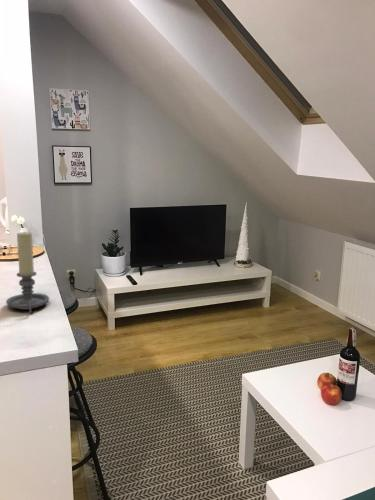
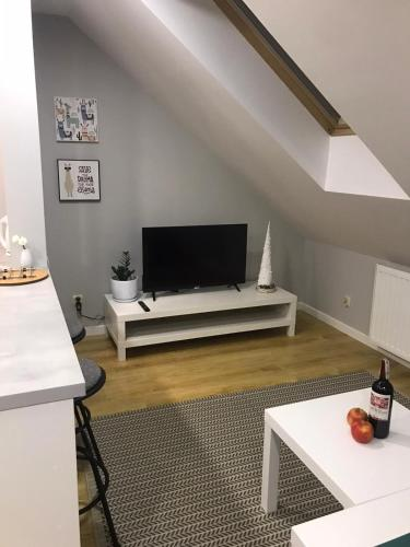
- candle holder (26, 270)
